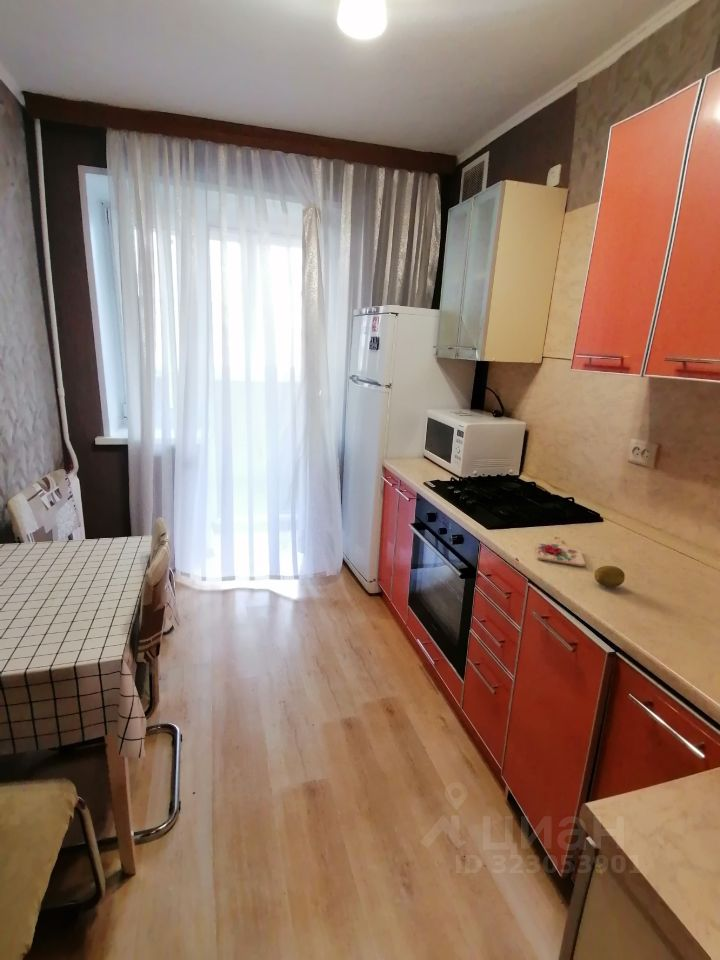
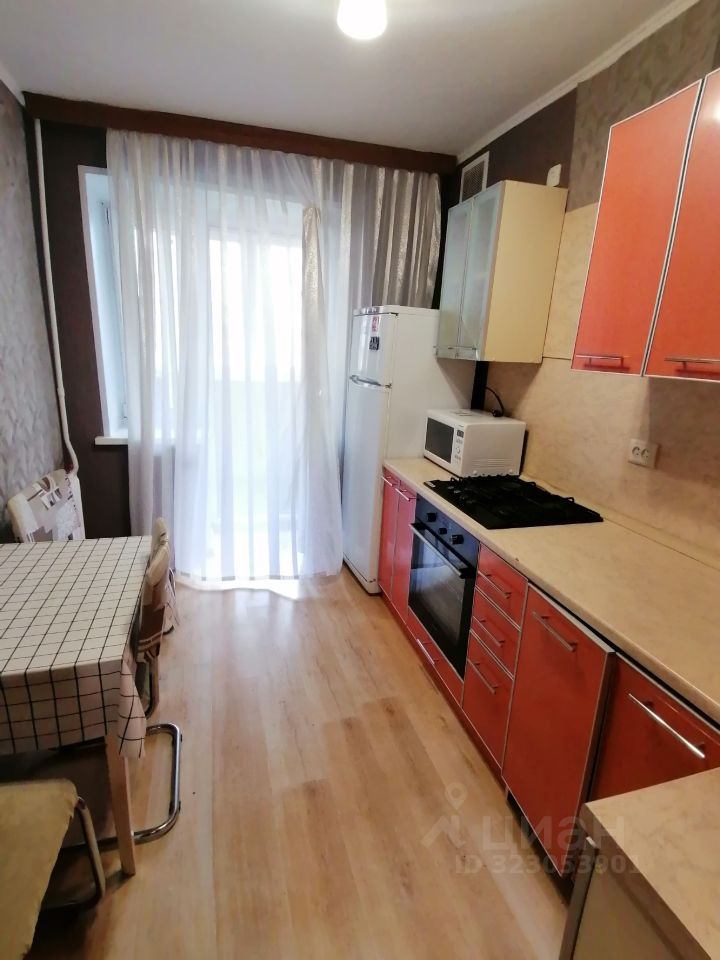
- cutting board (558, 546)
- fruit (609, 576)
